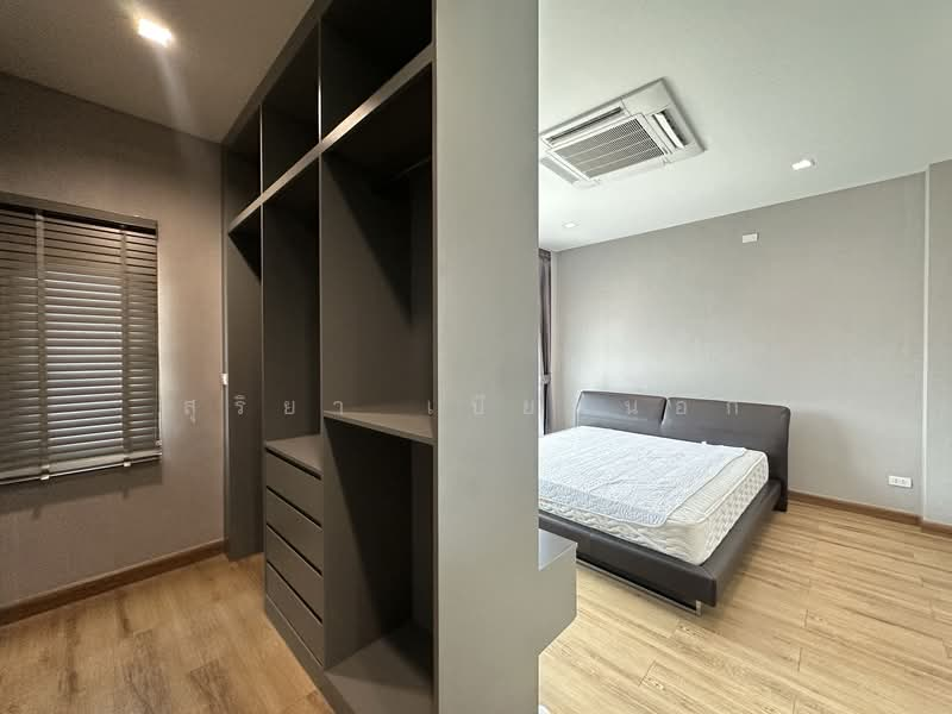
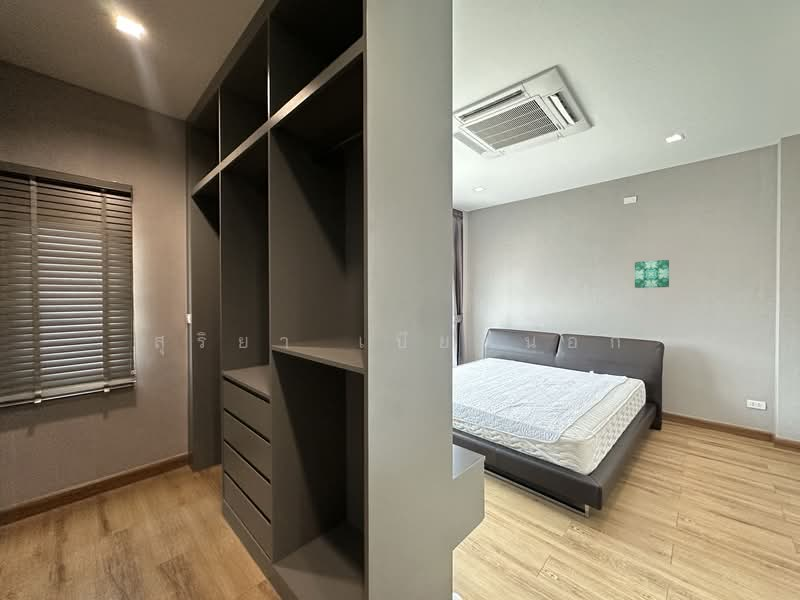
+ wall art (651, 274)
